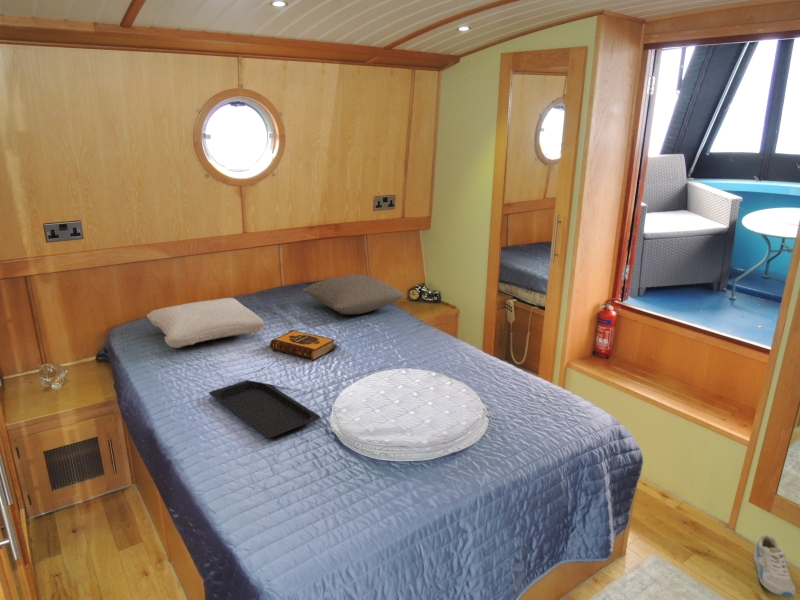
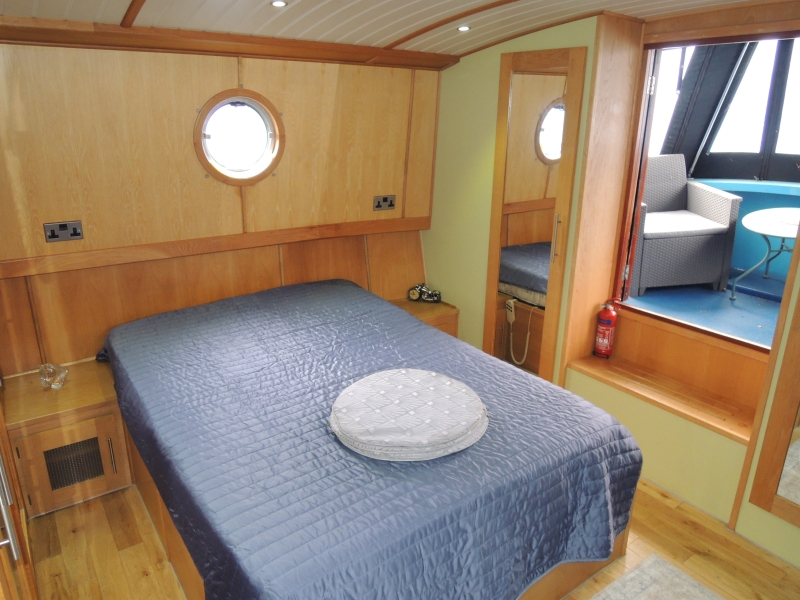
- pillow (205, 320)
- sneaker (775, 565)
- serving tray (262, 407)
- pillow (353, 293)
- hardback book (302, 345)
